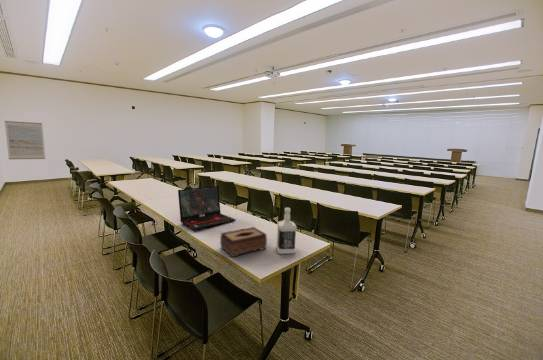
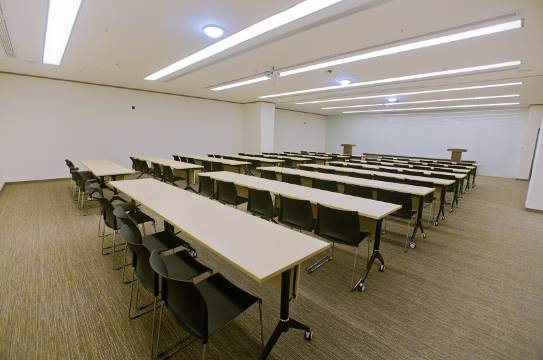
- bottle (286, 229)
- wall art (25, 140)
- laptop (207, 205)
- tissue box (243, 240)
